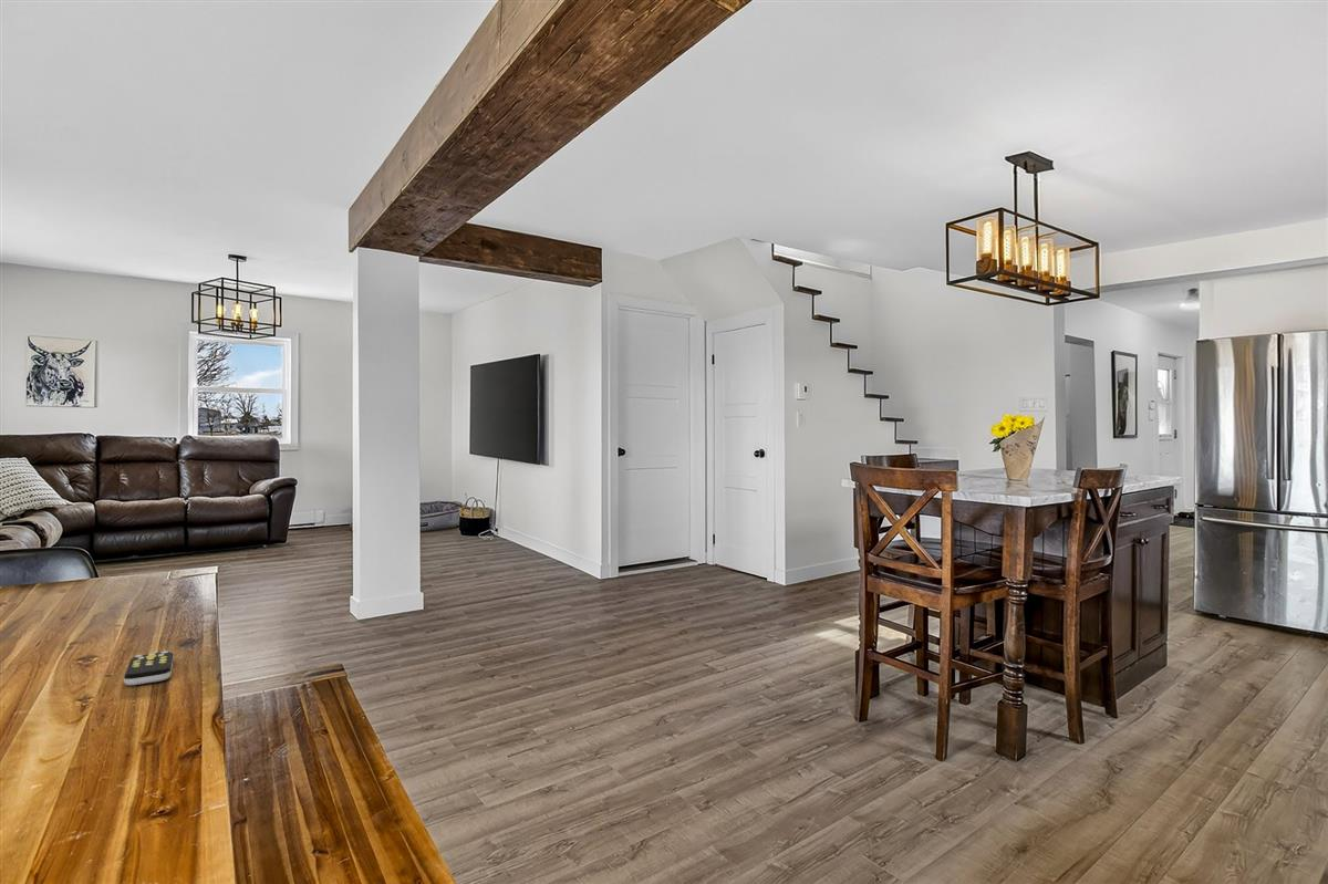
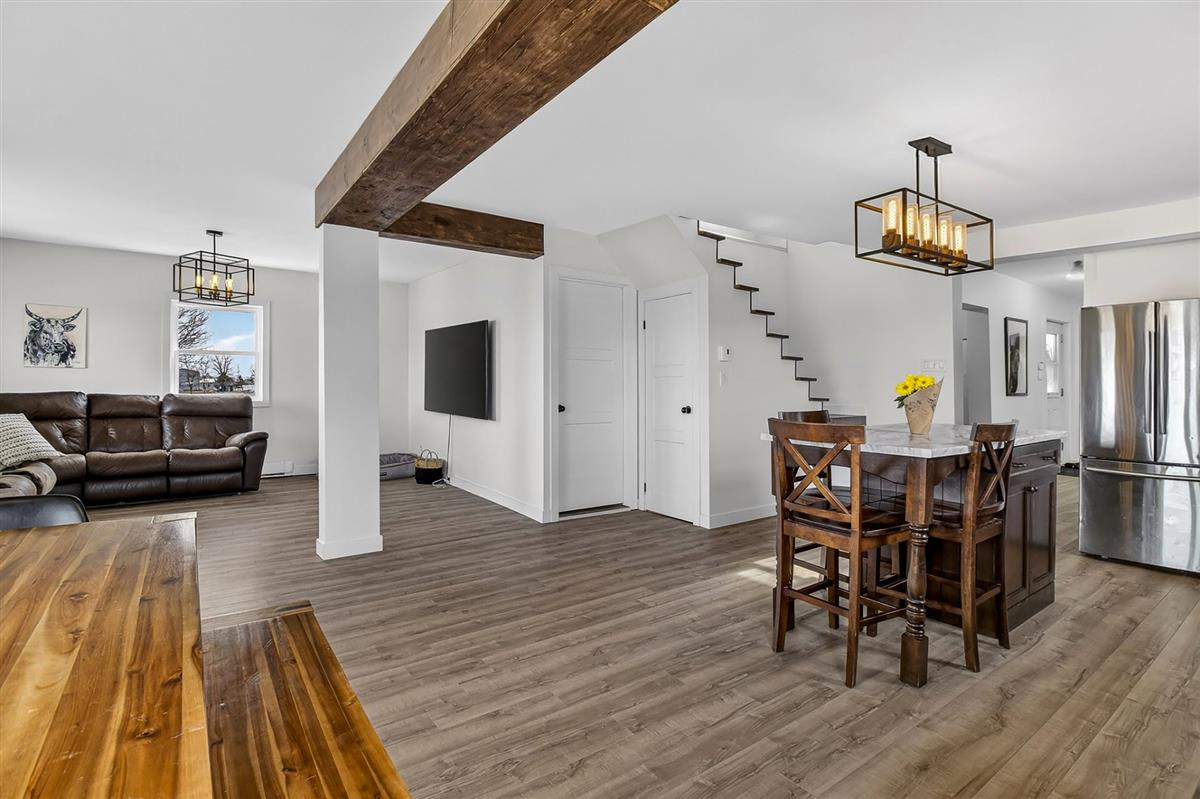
- remote control (149, 667)
